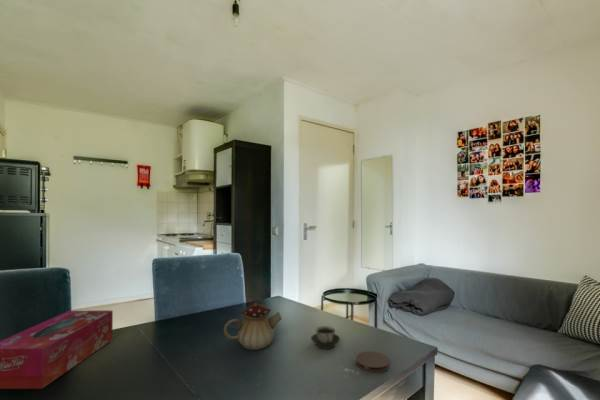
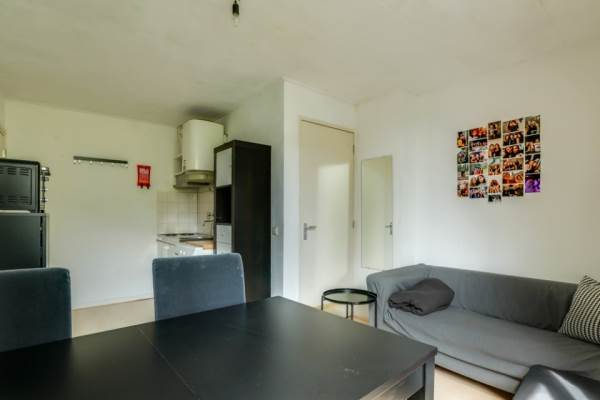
- coaster (372, 361)
- teapot (253, 321)
- tissue box (57, 343)
- cup (325, 337)
